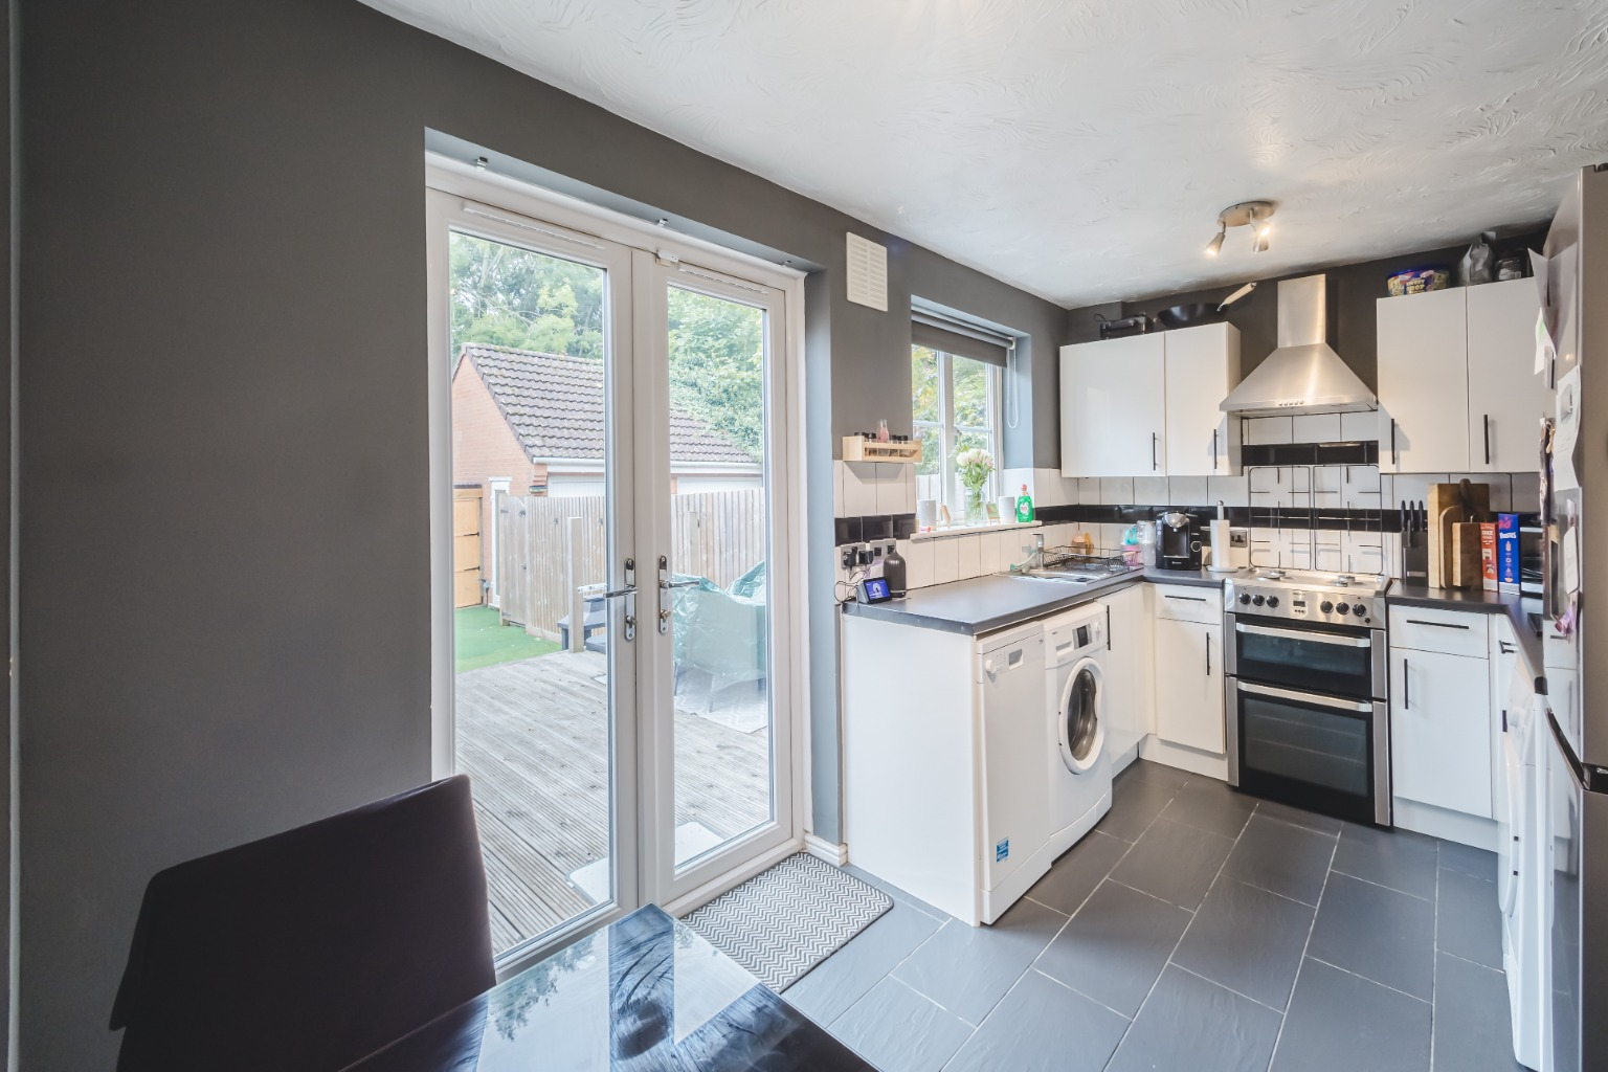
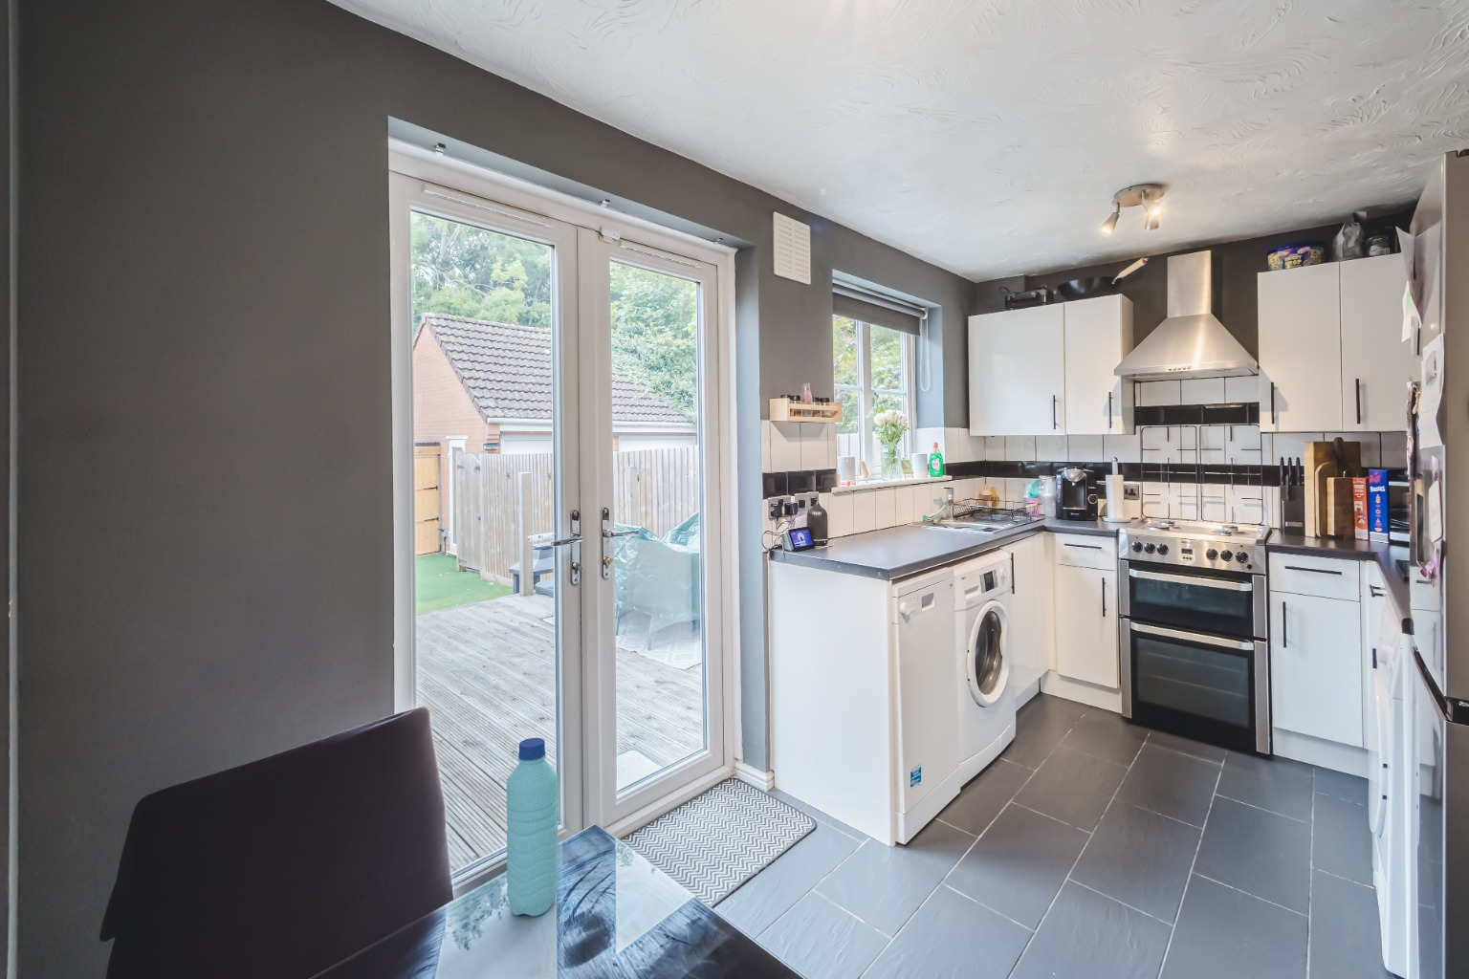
+ water bottle (531, 823)
